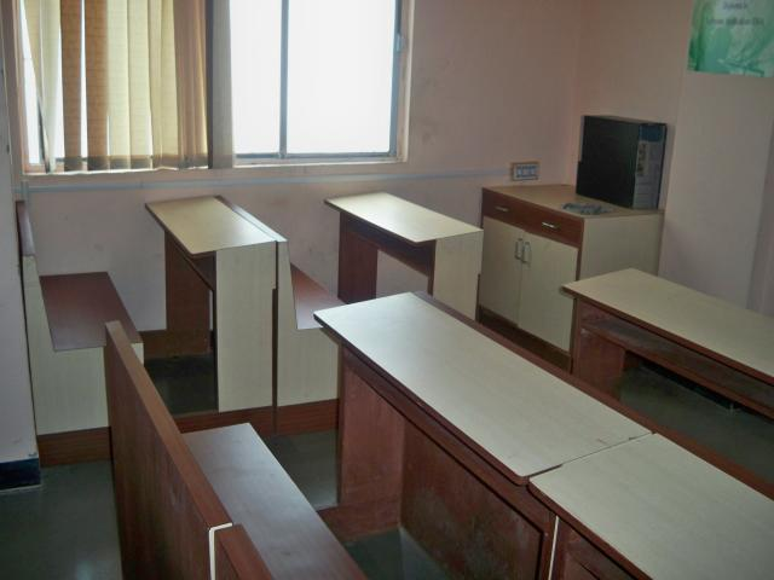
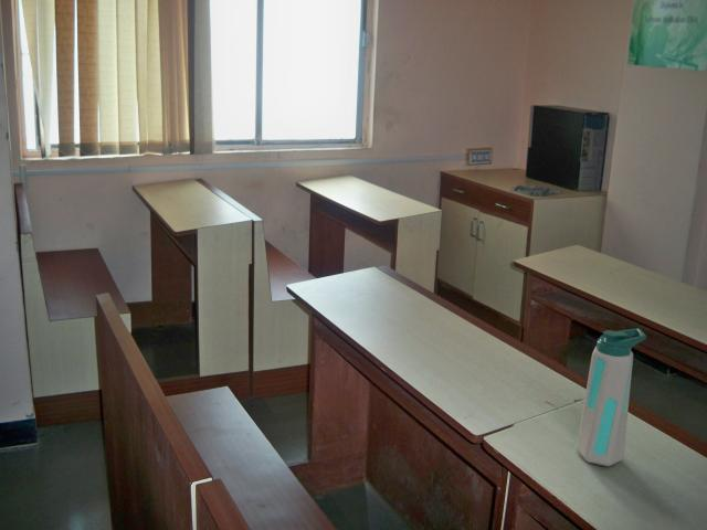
+ water bottle (610, 394)
